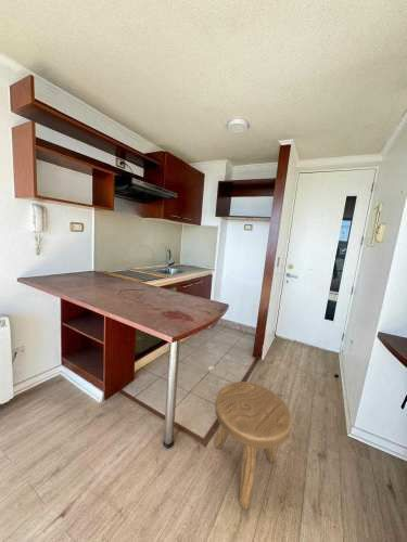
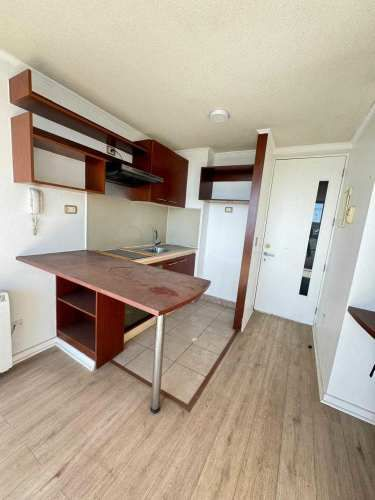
- stool (247, 436)
